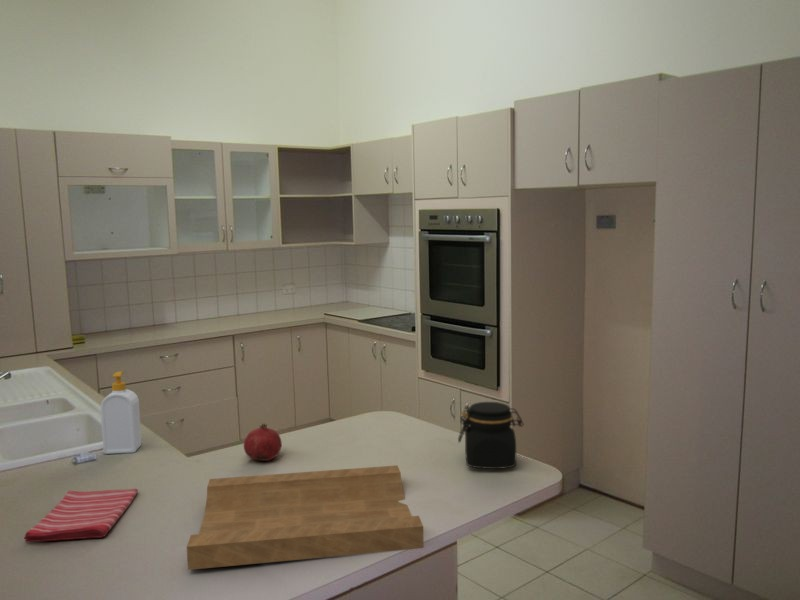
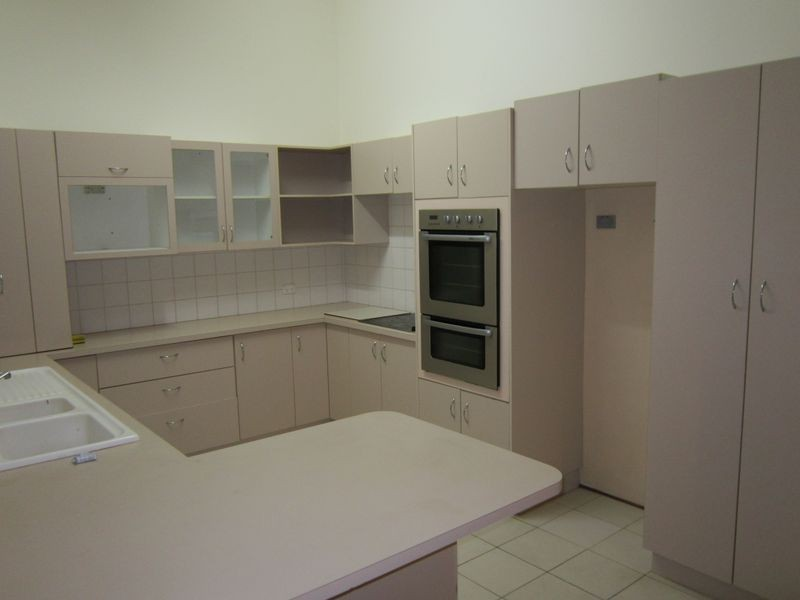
- fruit (262, 441)
- dish towel (85, 512)
- jar (490, 434)
- soap bottle (120, 411)
- cutting board (307, 510)
